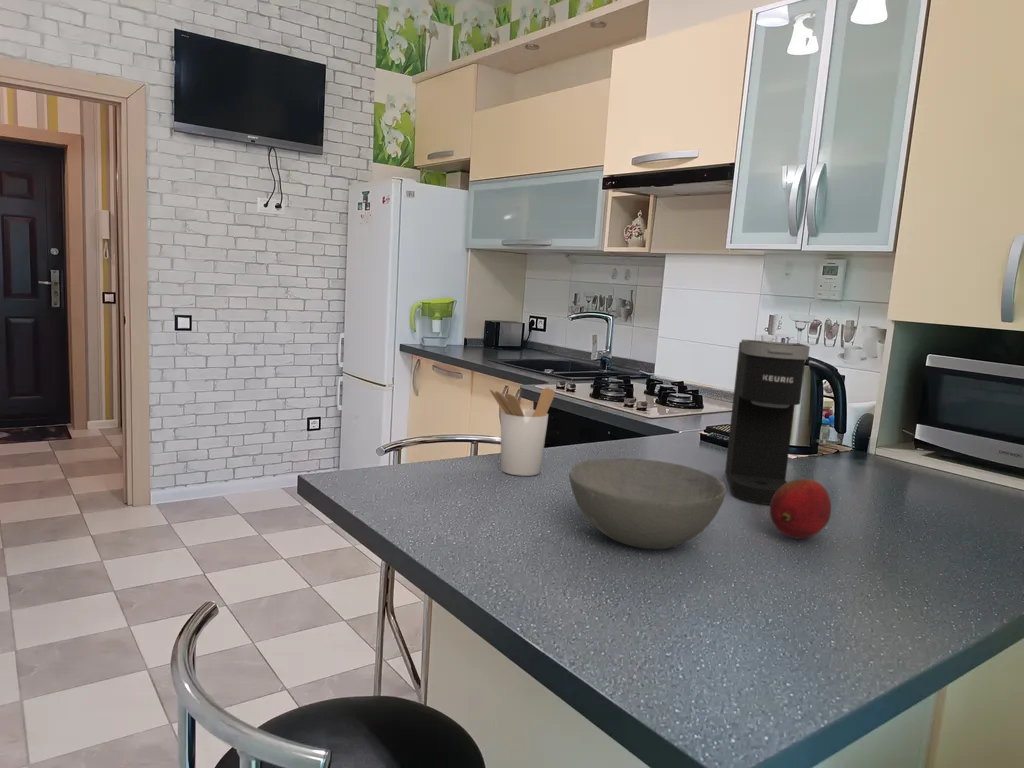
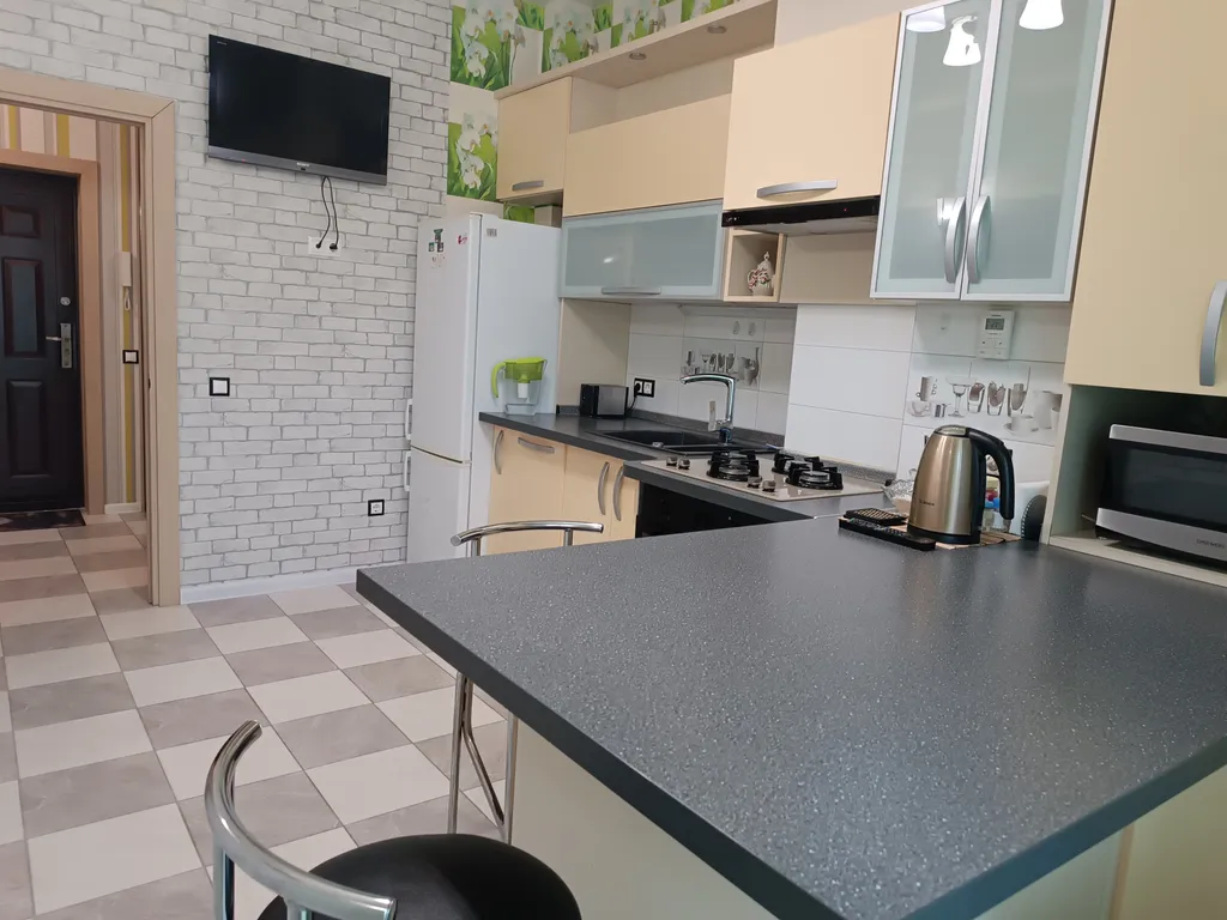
- fruit (801, 507)
- coffee maker (762, 414)
- bowl (643, 507)
- utensil holder (516, 429)
